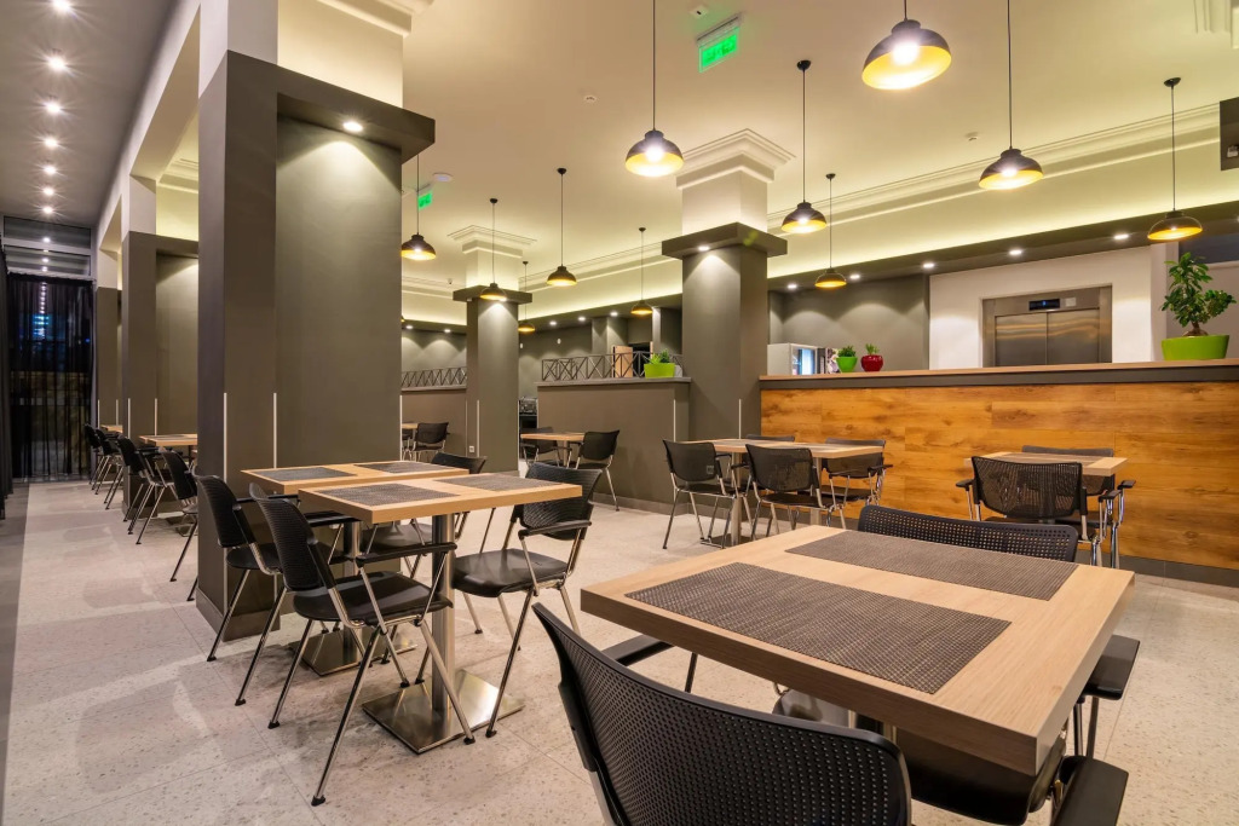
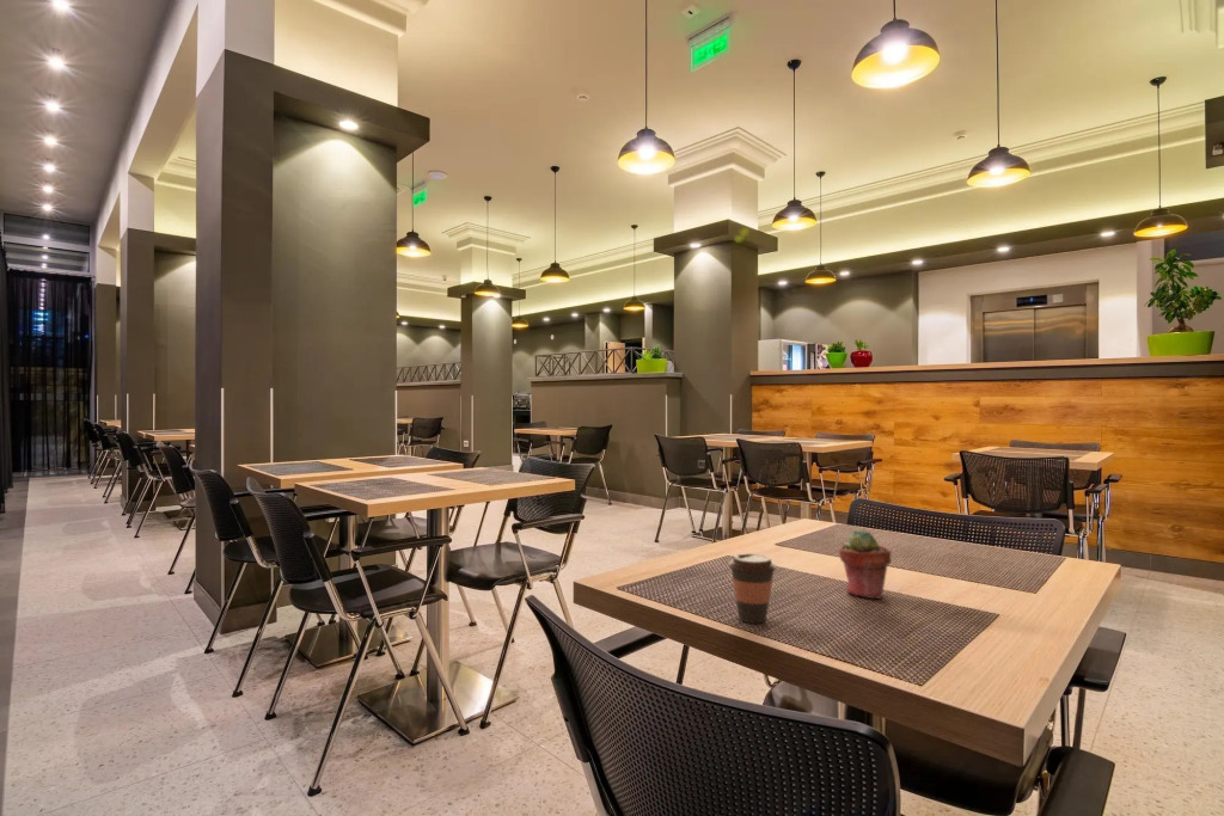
+ coffee cup (752, 588)
+ potted succulent (864, 560)
